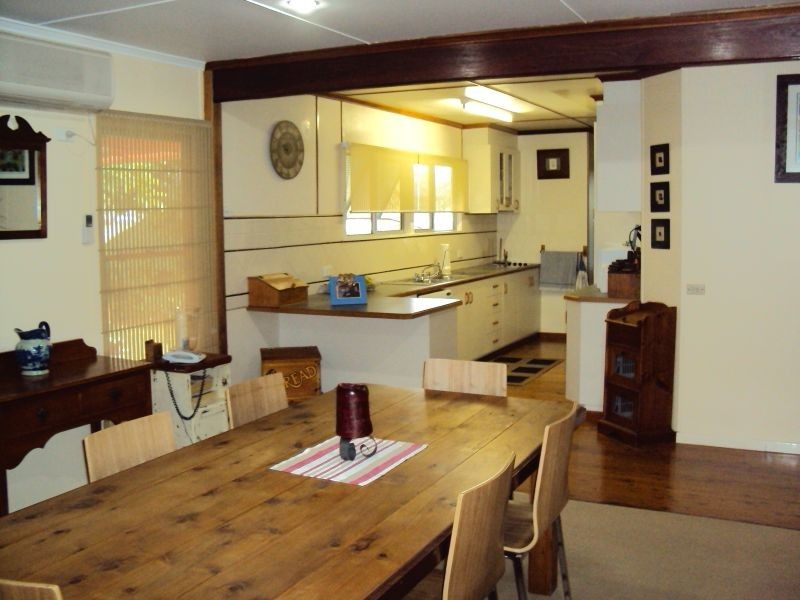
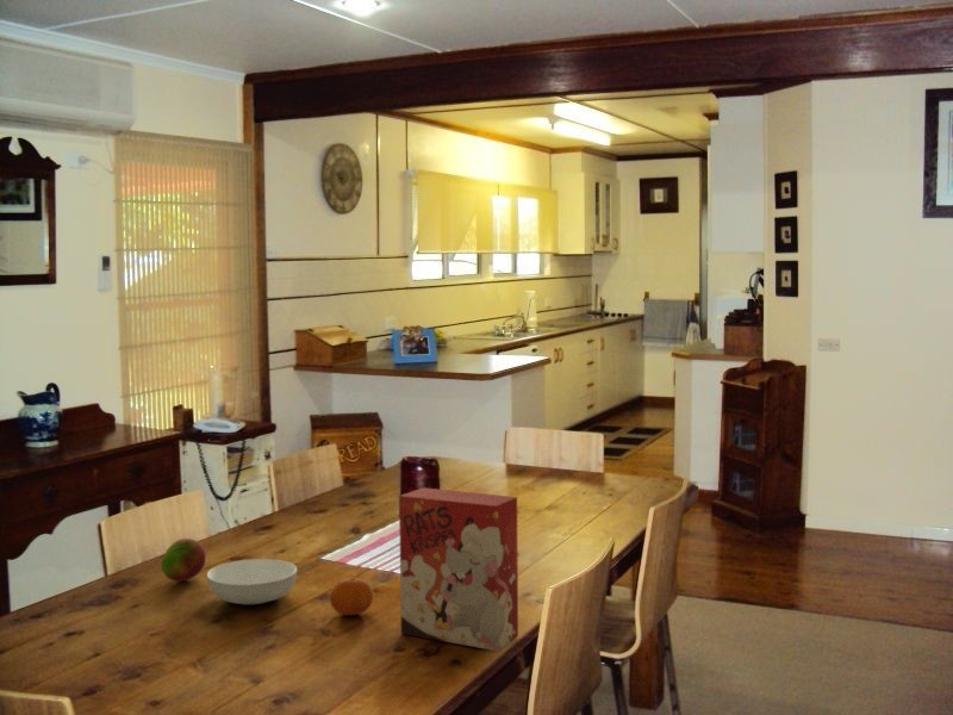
+ fruit (351, 596)
+ cereal box (457, 566)
+ fruit (183, 559)
+ serving bowl (253, 584)
